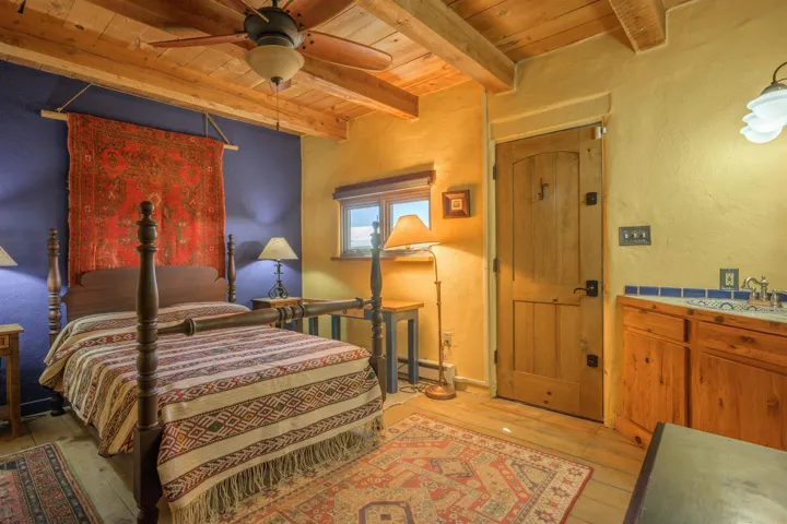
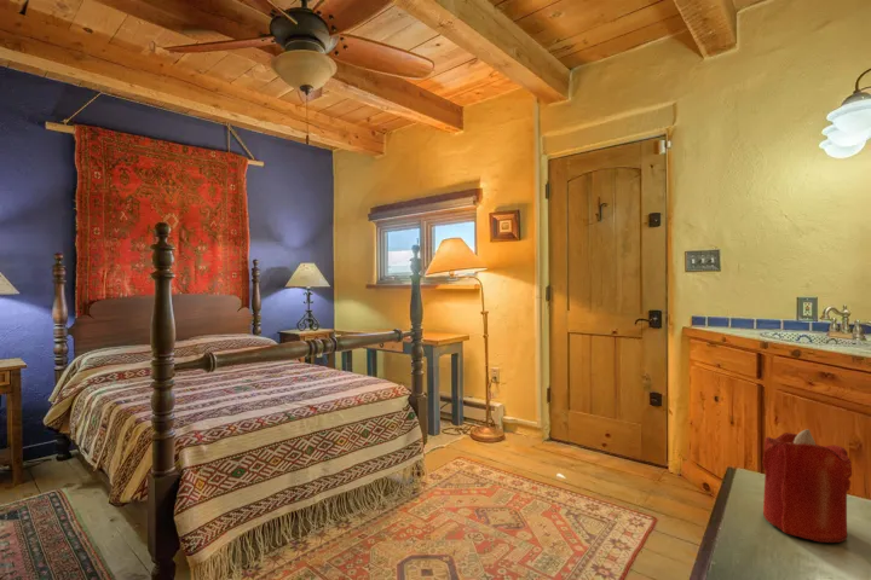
+ candle (803, 476)
